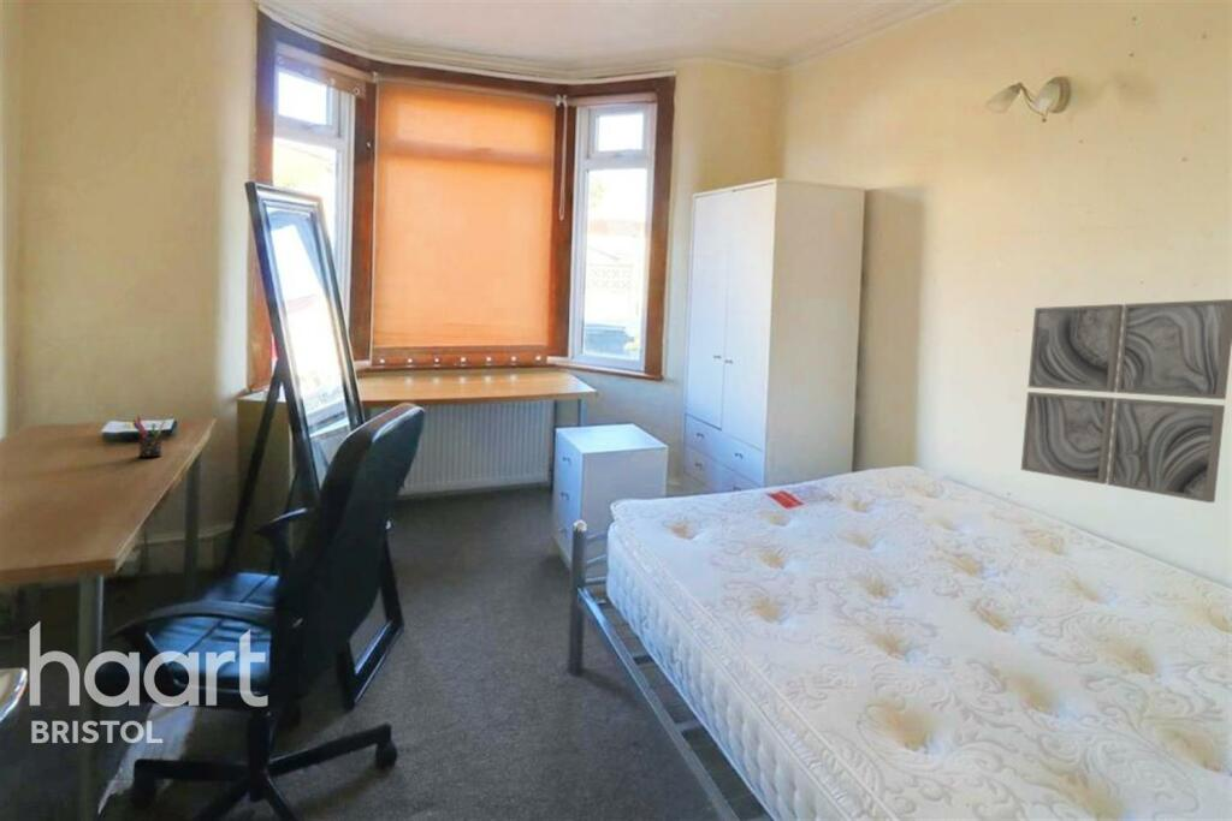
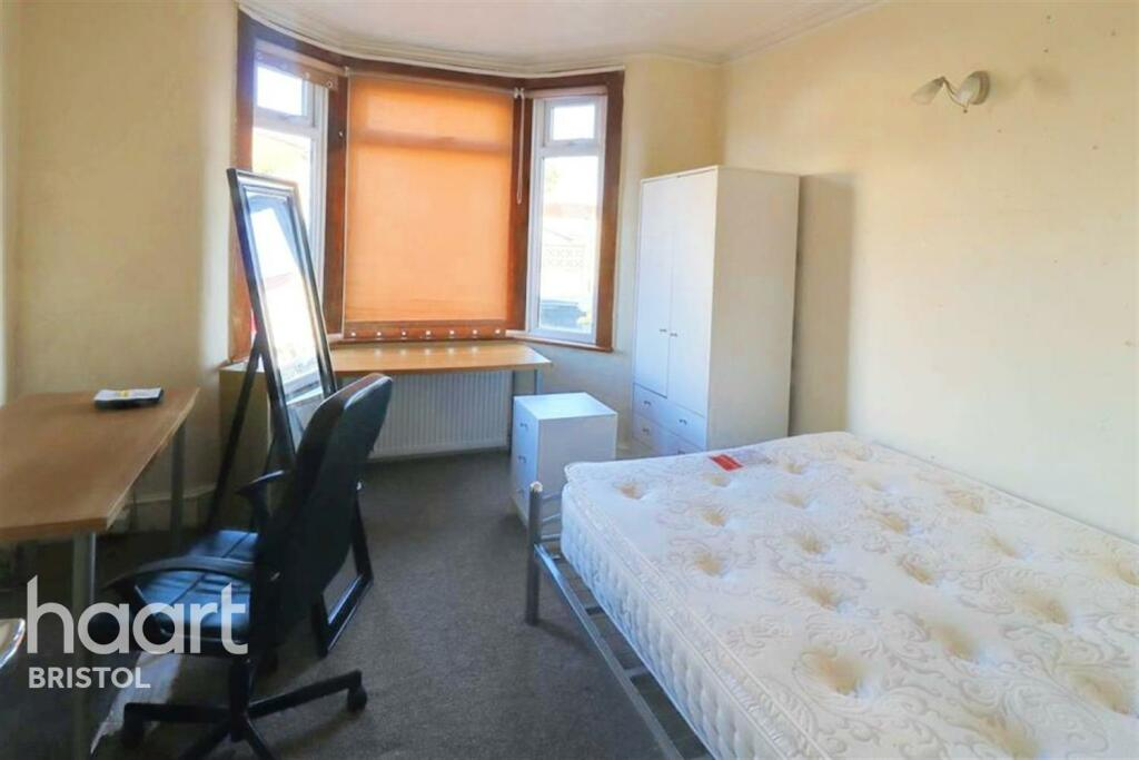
- pen holder (149, 436)
- wall art (1114, 392)
